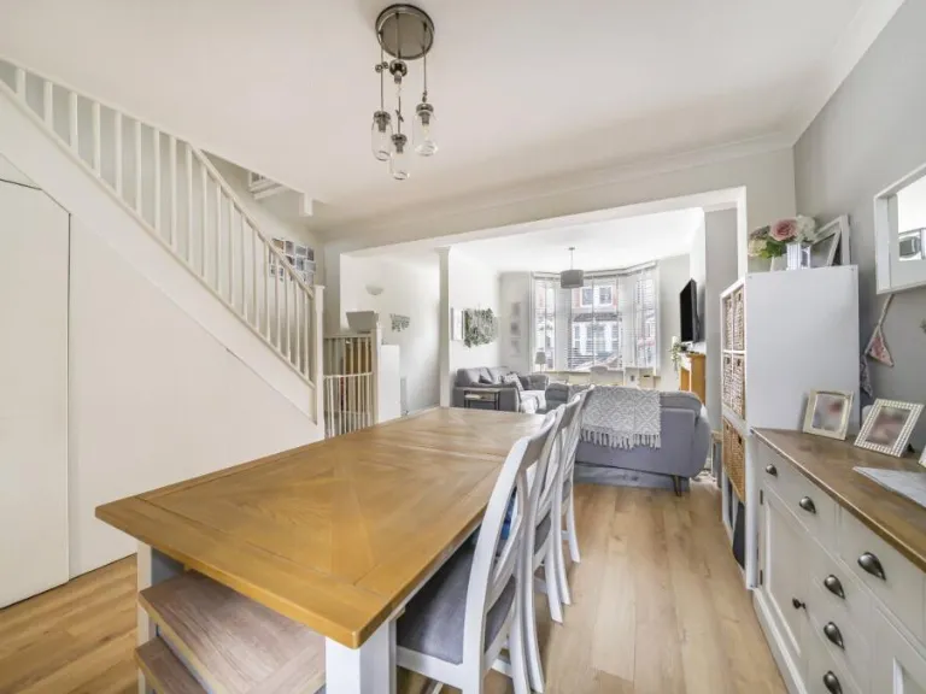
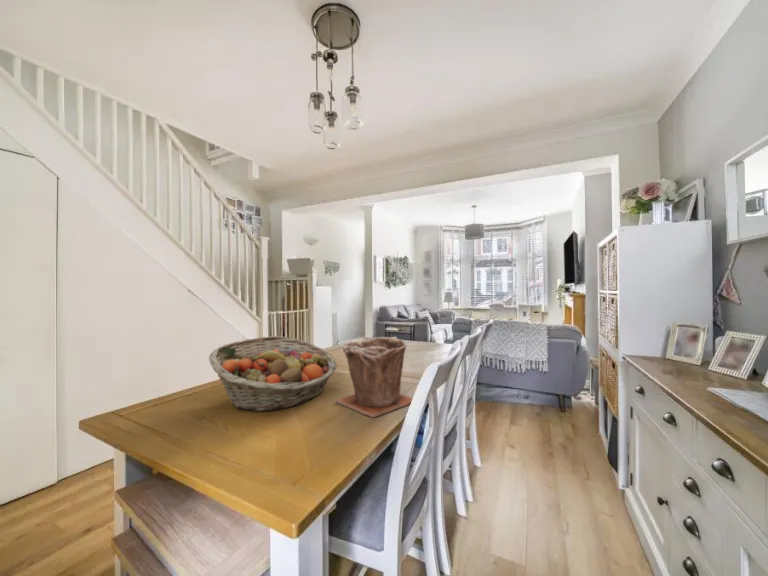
+ plant pot (375, 370)
+ fruit basket (278, 368)
